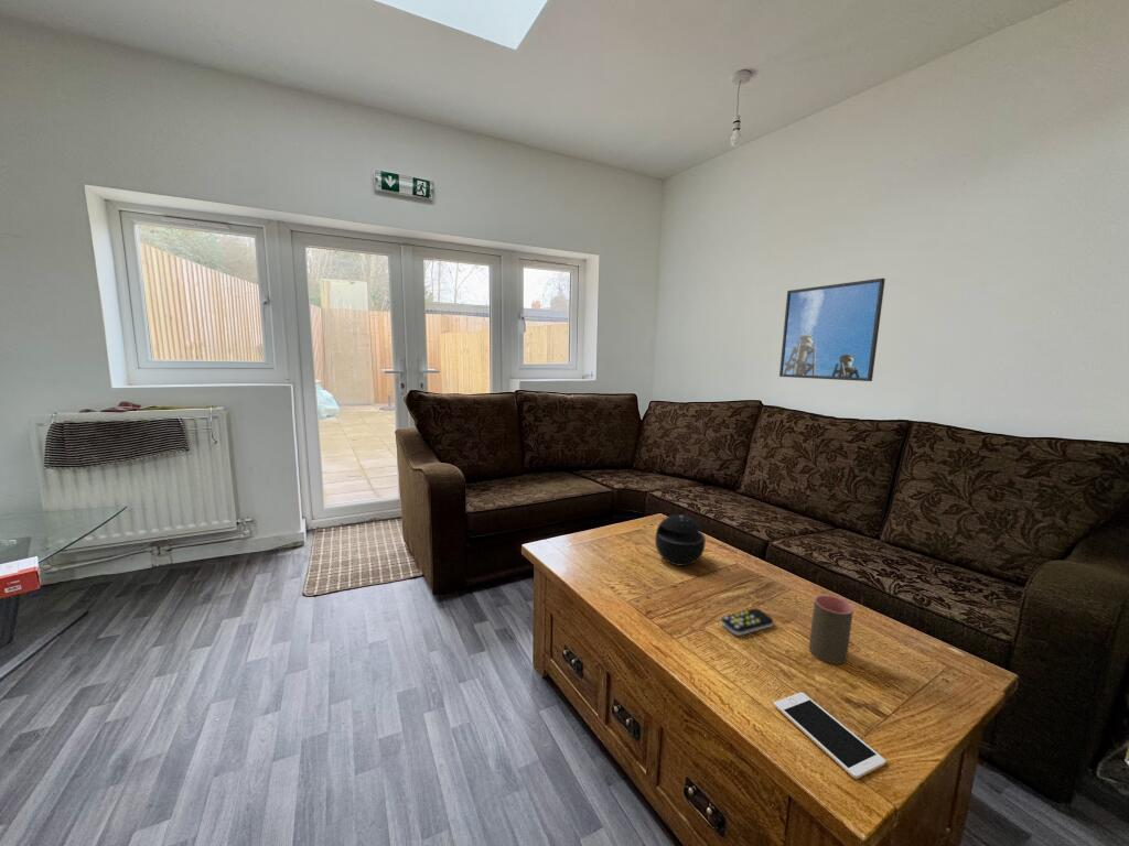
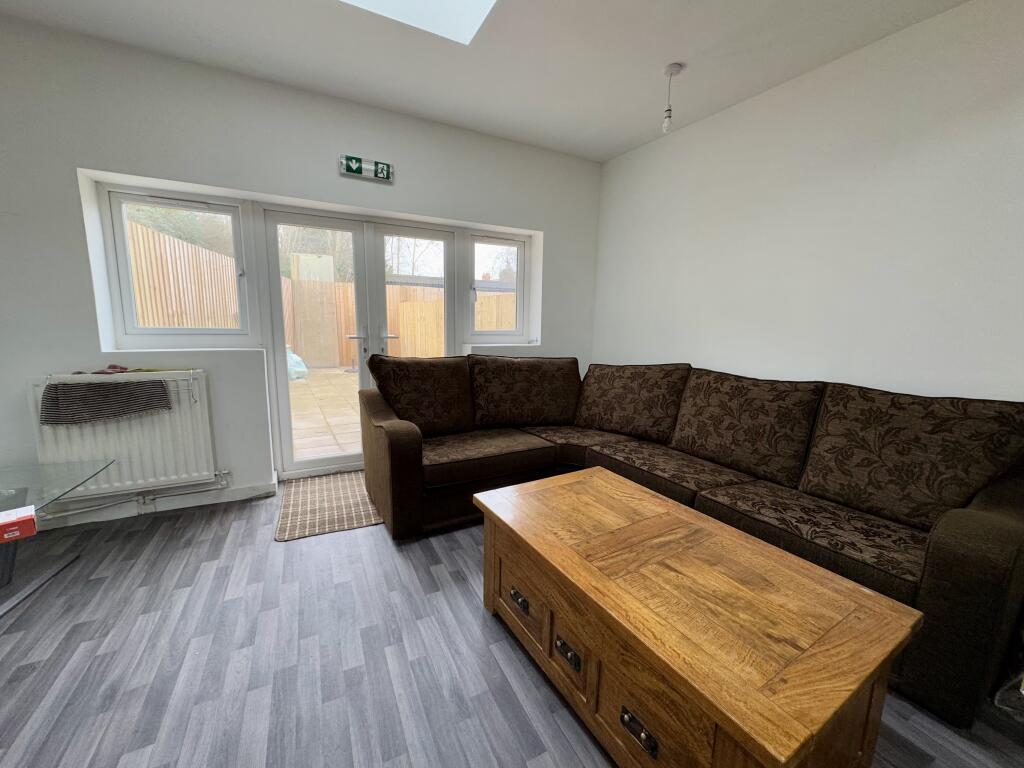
- cup (830, 628)
- cell phone (825, 730)
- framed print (826, 333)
- speaker (679, 538)
- remote control (746, 620)
